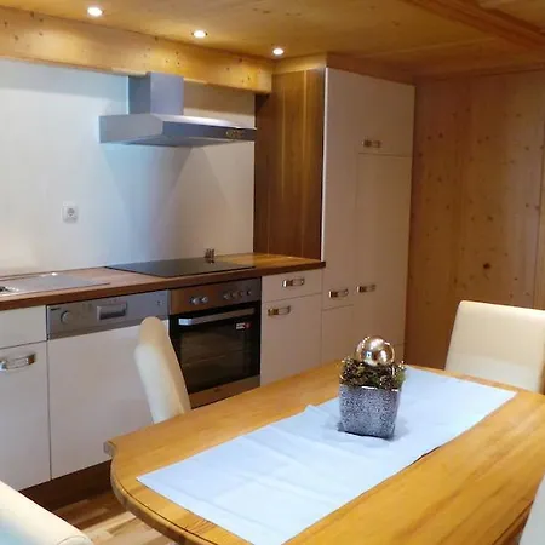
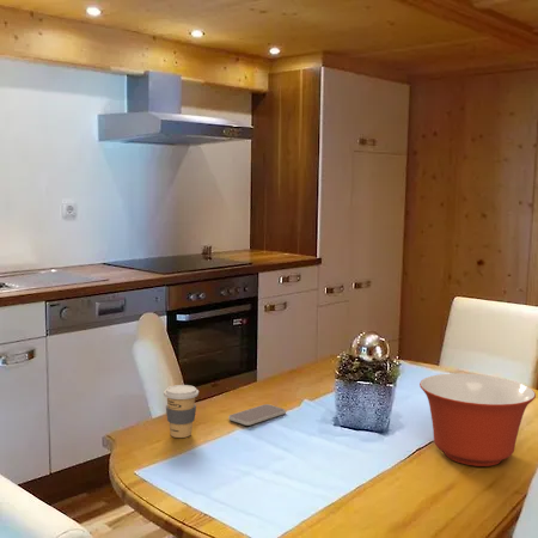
+ smartphone (257, 414)
+ coffee cup (181, 411)
+ mixing bowl (473, 421)
